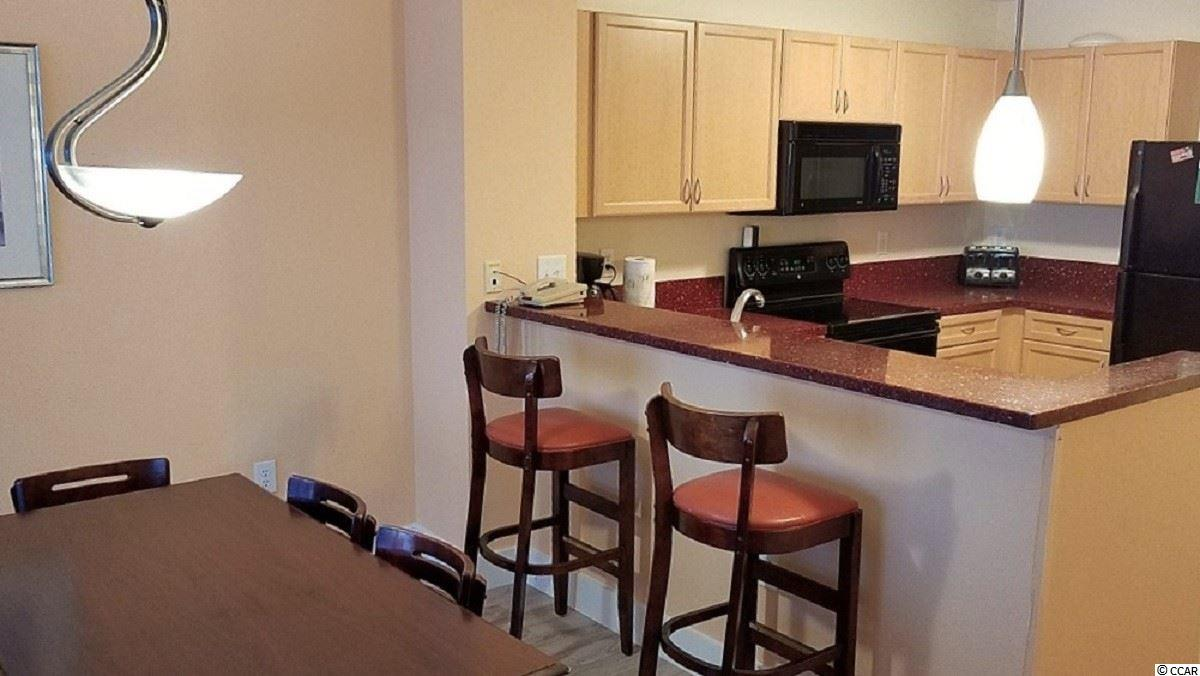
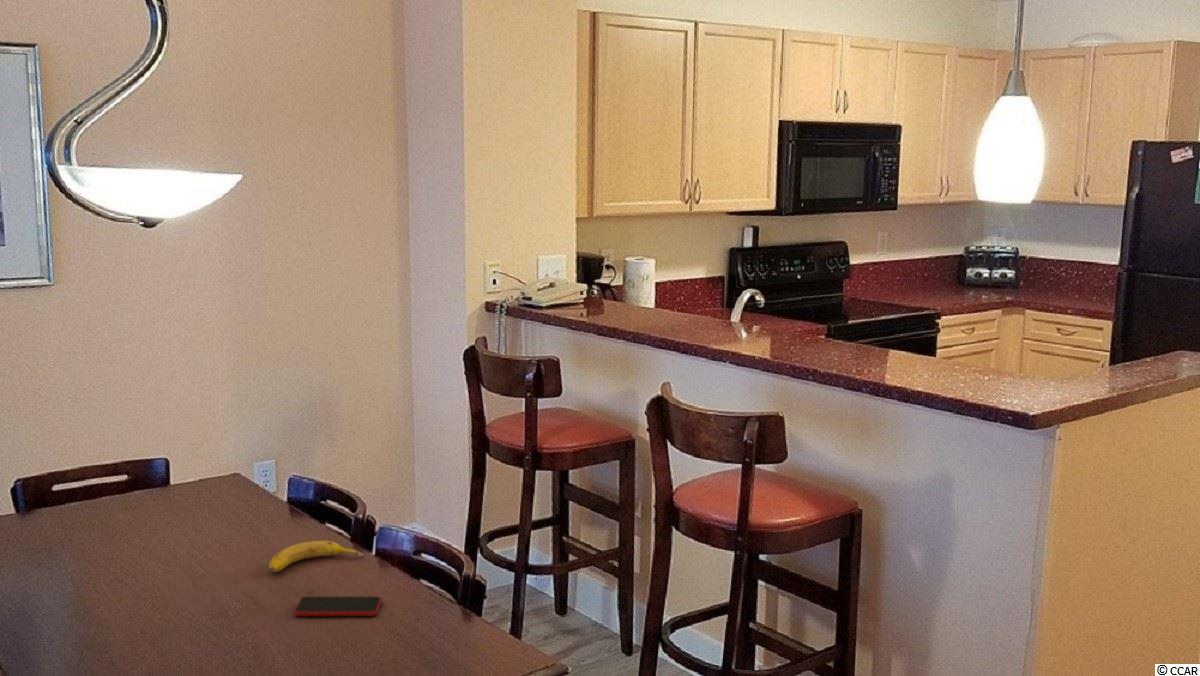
+ smartphone (338, 606)
+ fruit (311, 554)
